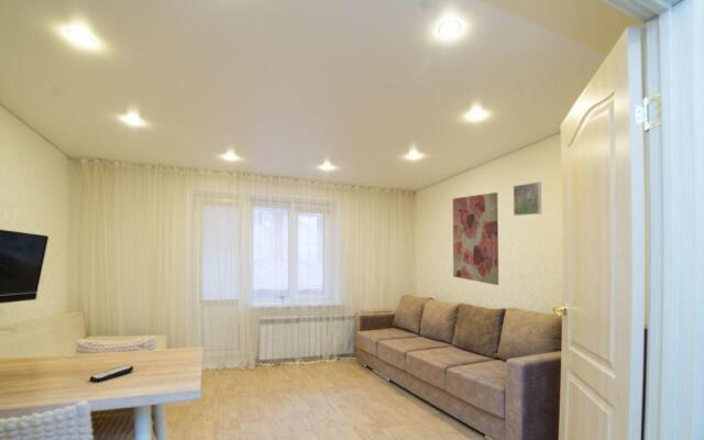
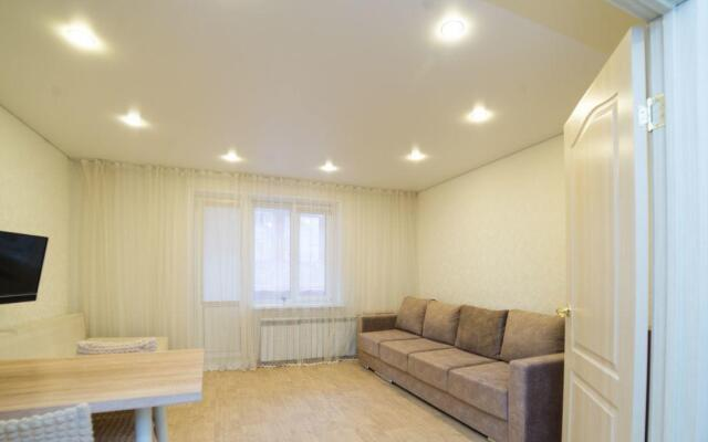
- wall art (473, 238)
- remote control (112, 373)
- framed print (526, 199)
